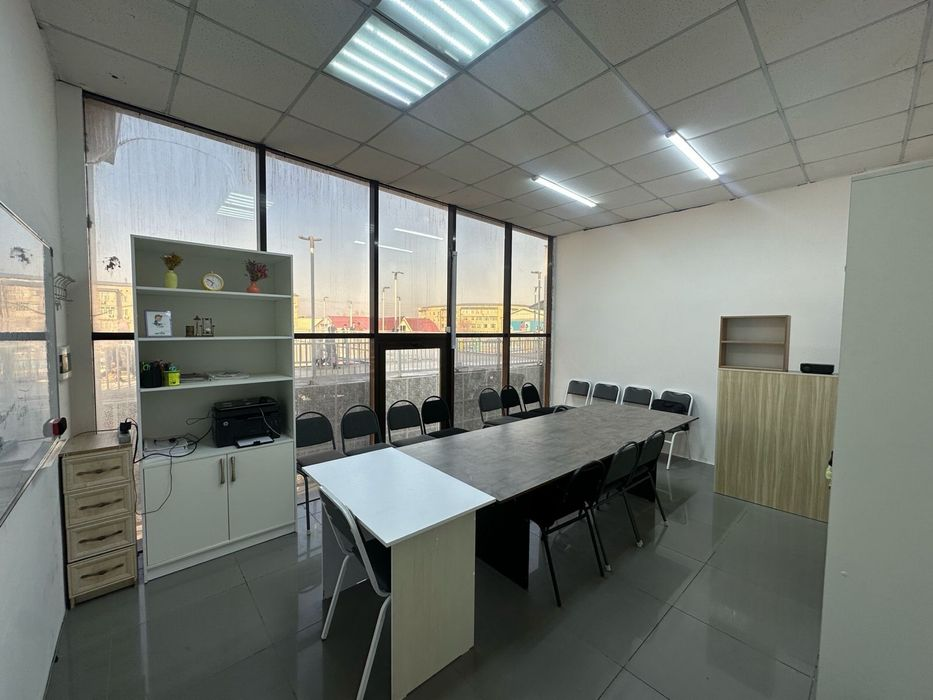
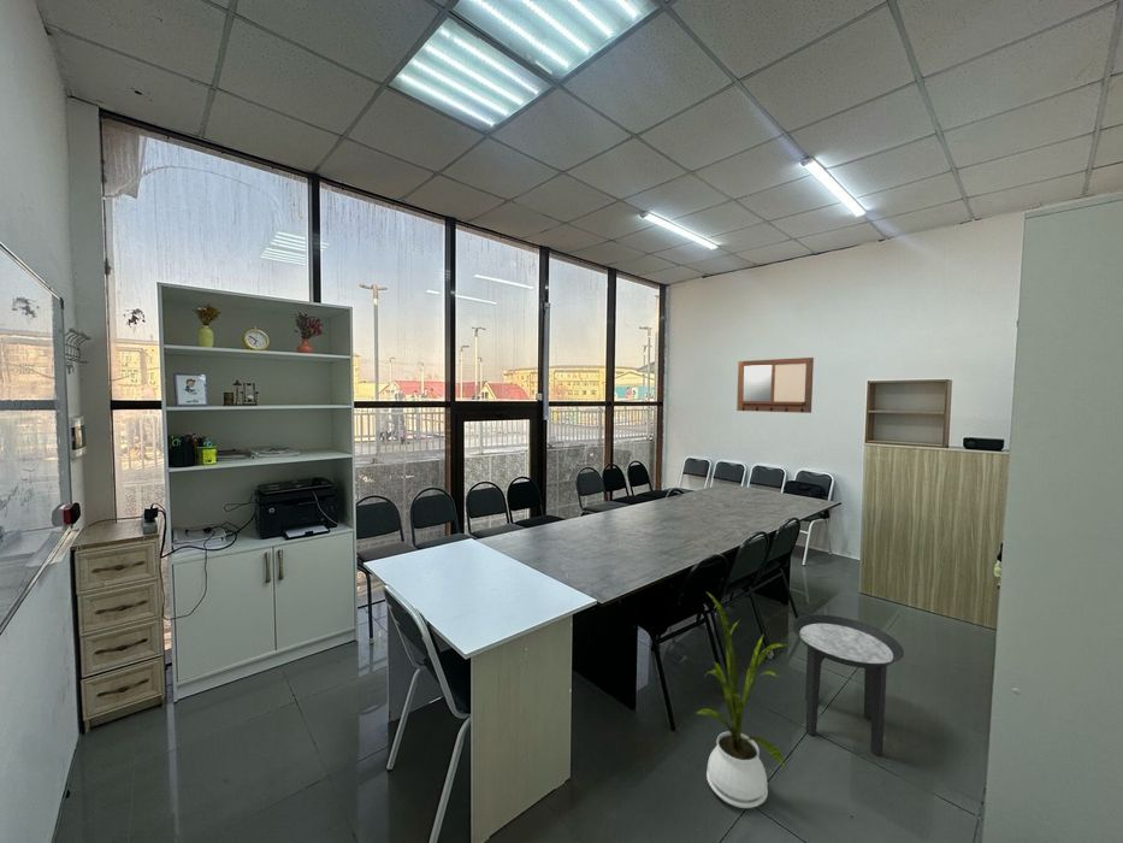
+ side table (847, 665)
+ house plant (735, 697)
+ writing board (772, 385)
